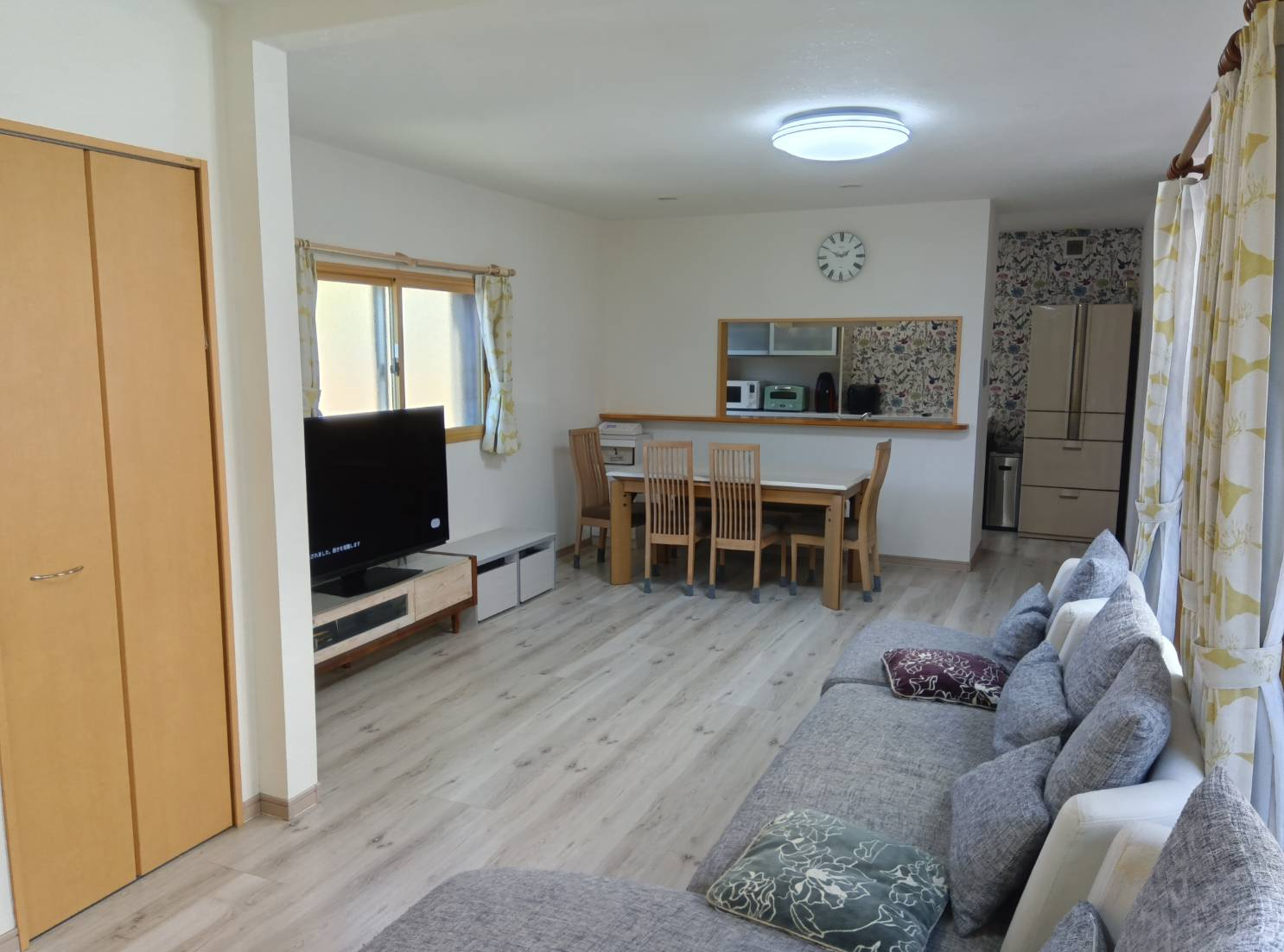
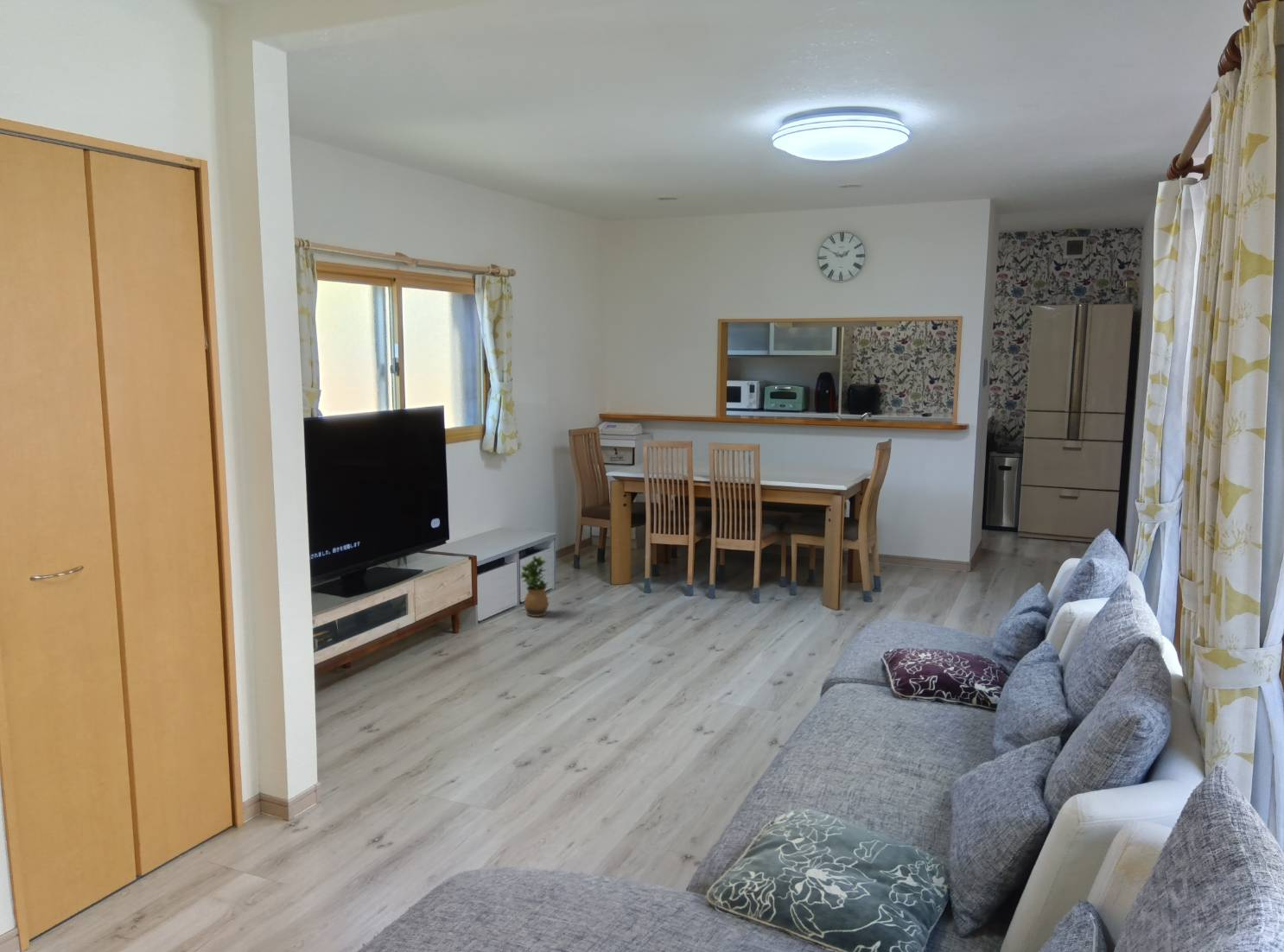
+ potted plant (532, 585)
